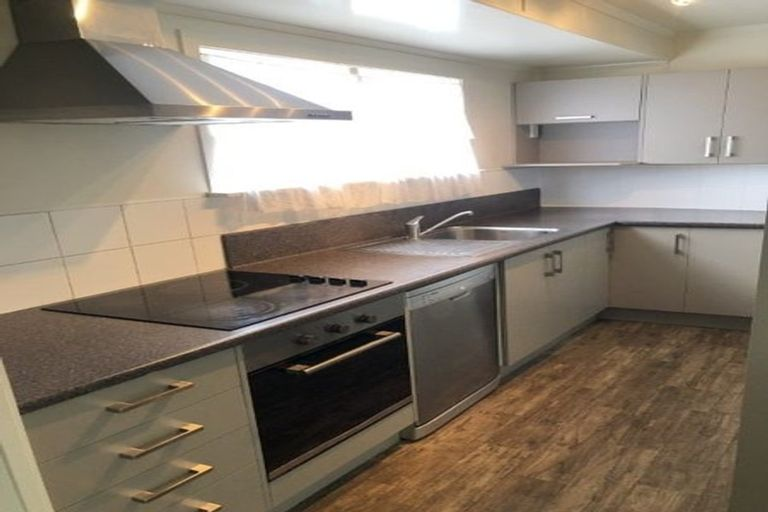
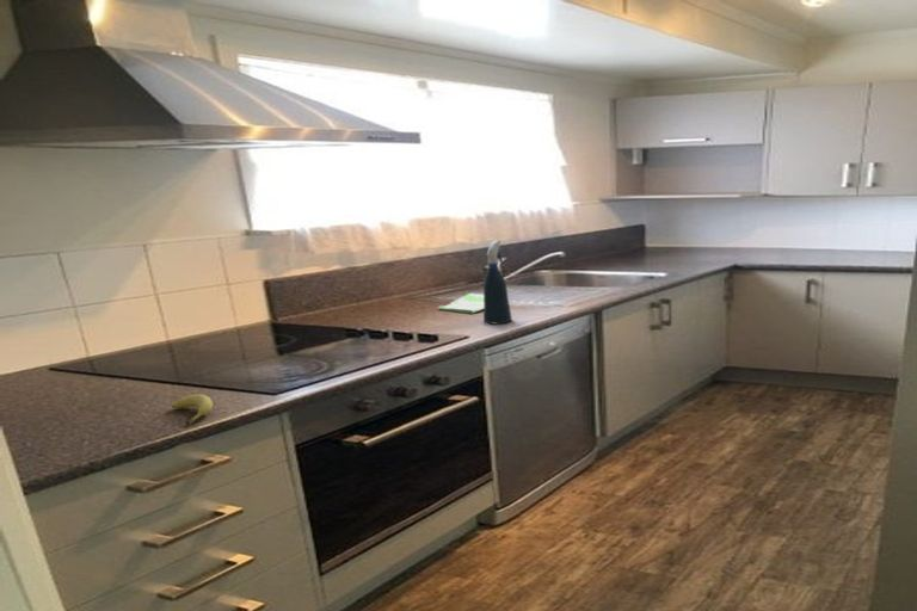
+ dish towel (472, 302)
+ fruit (193, 406)
+ spray bottle (493, 282)
